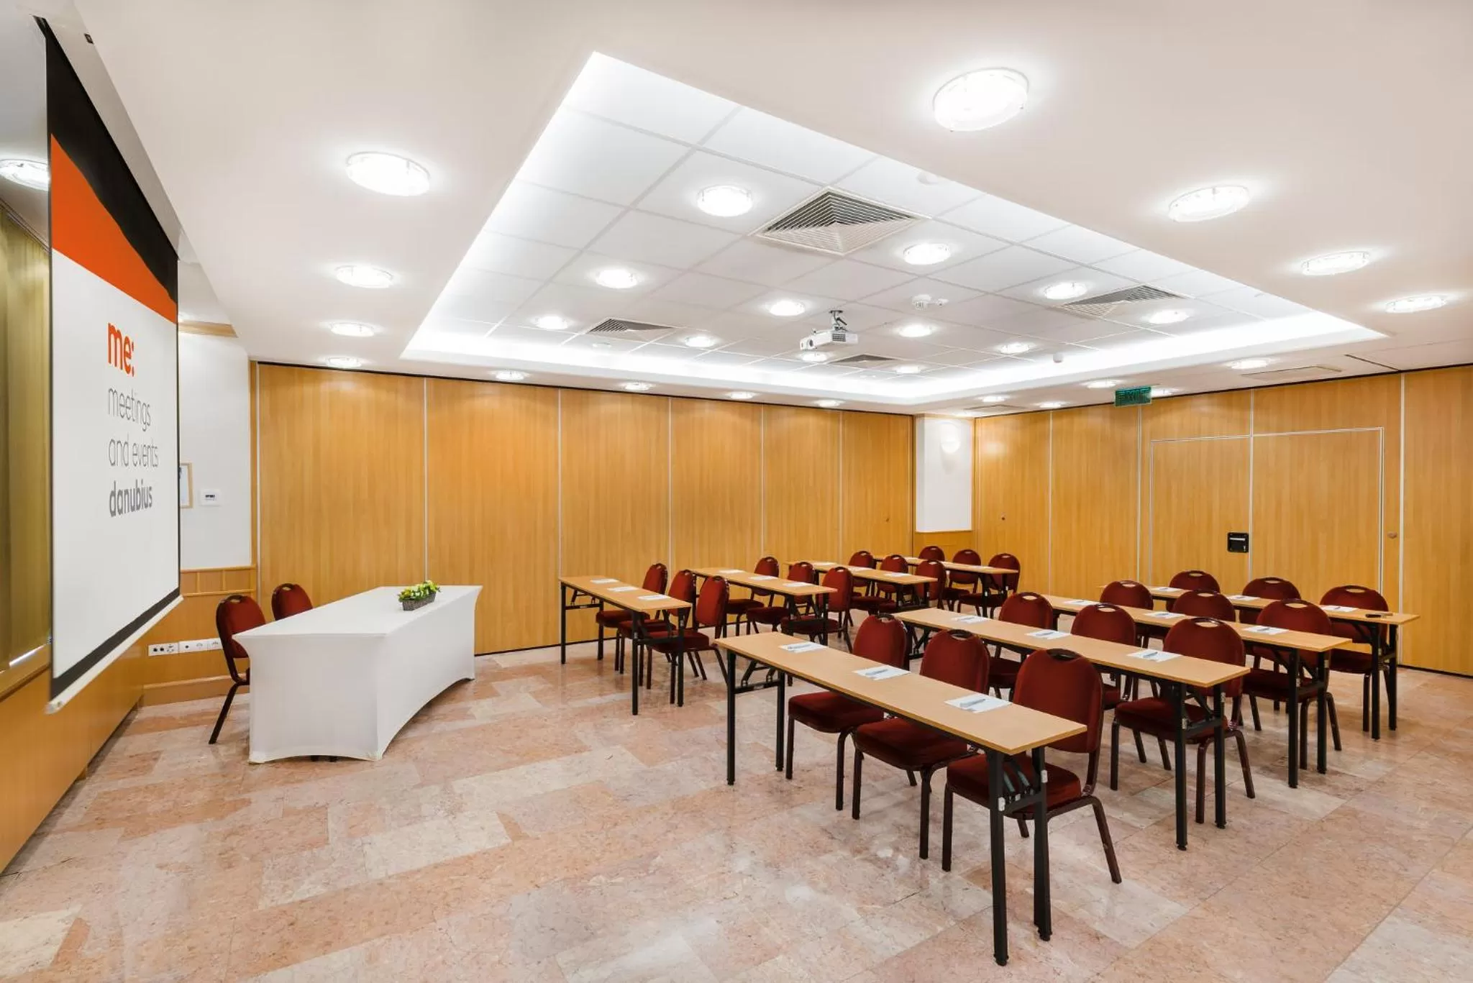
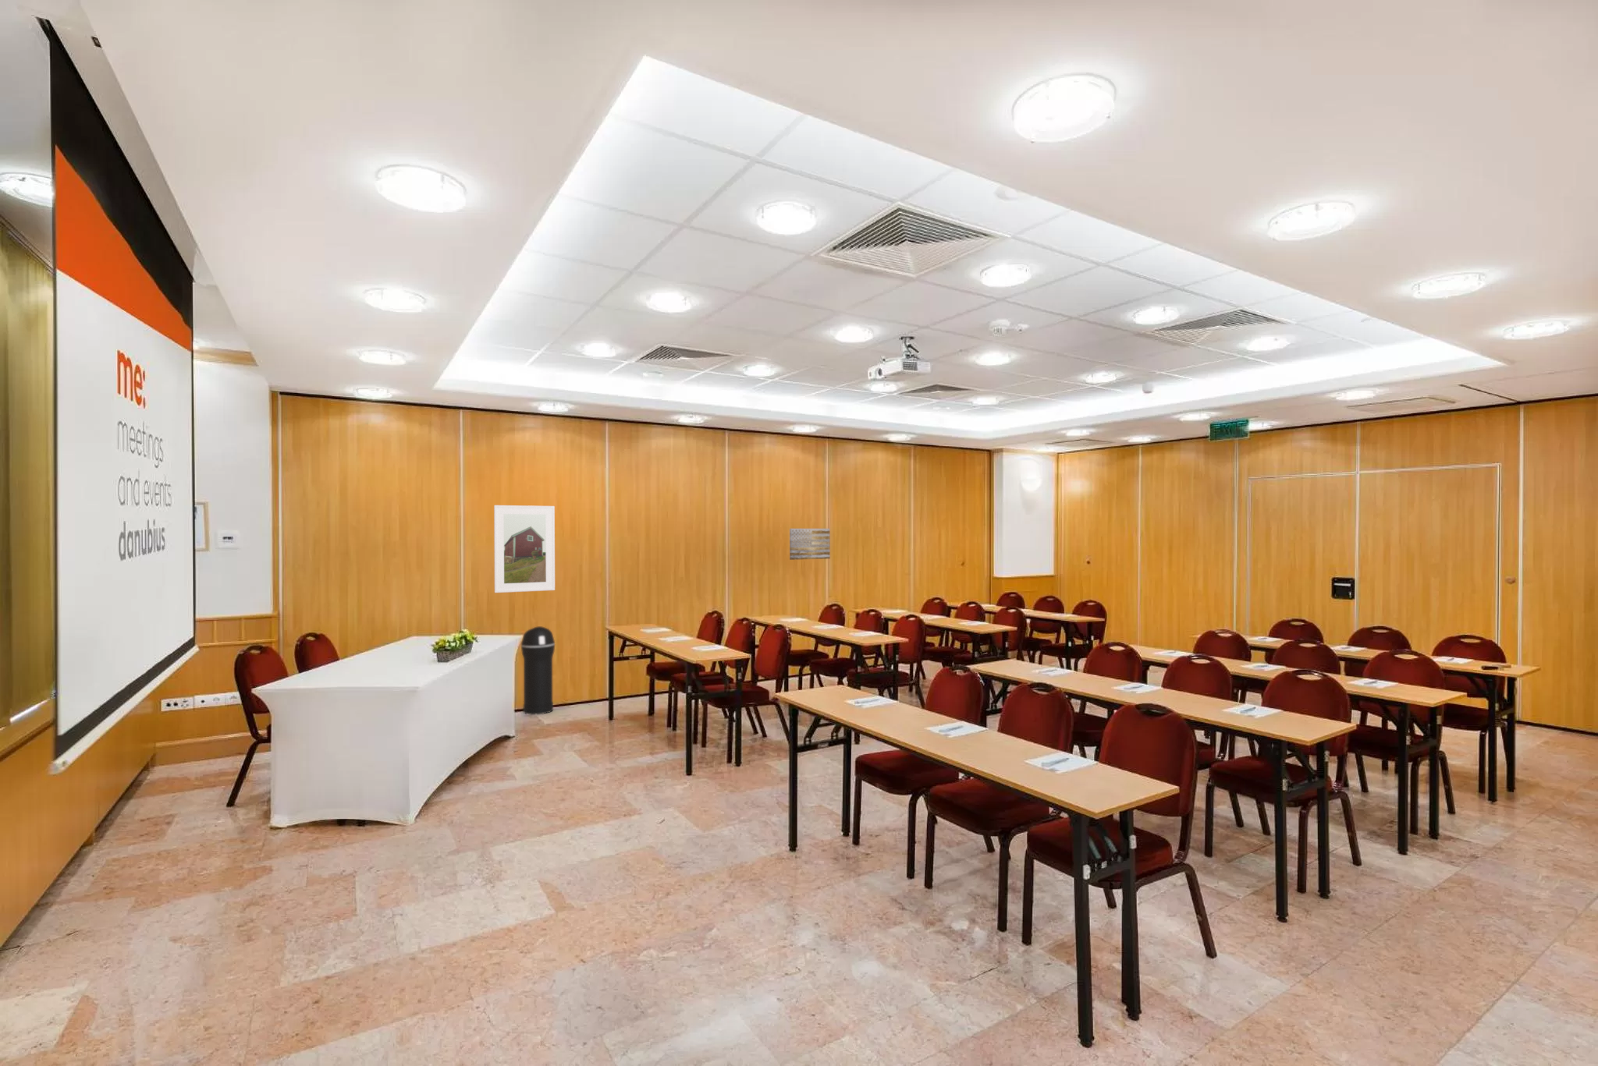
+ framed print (525, 548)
+ wall art (810, 544)
+ trash can (538, 669)
